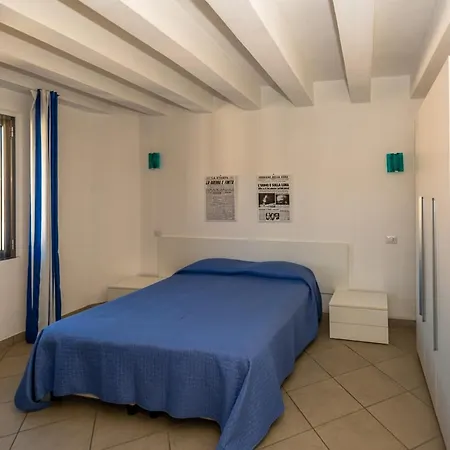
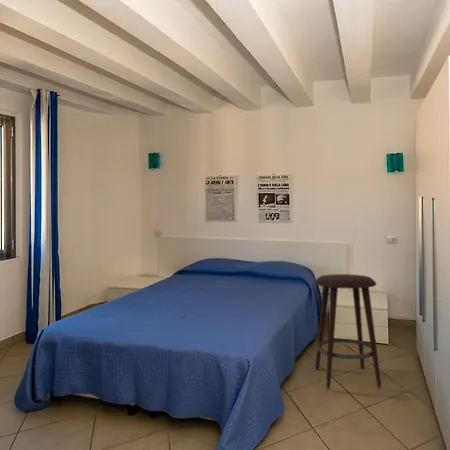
+ stool (356, 326)
